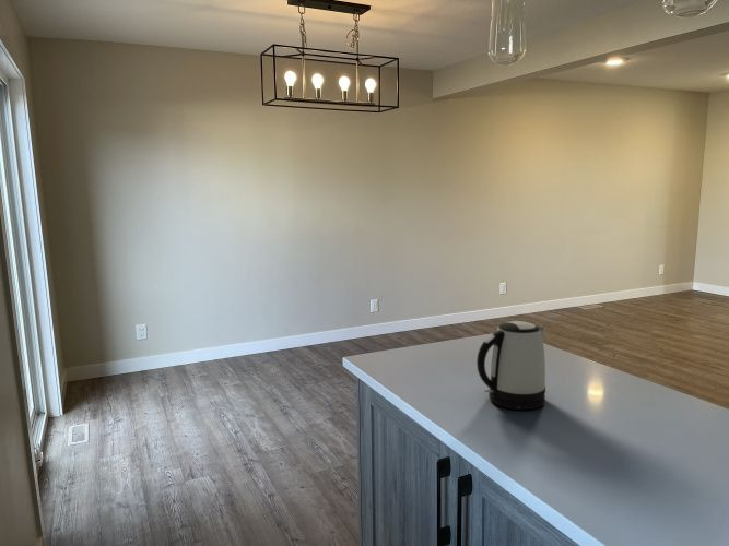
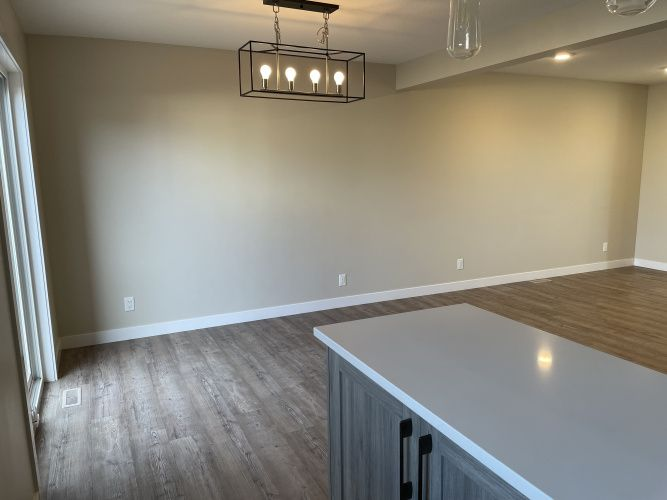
- kettle (510, 363)
